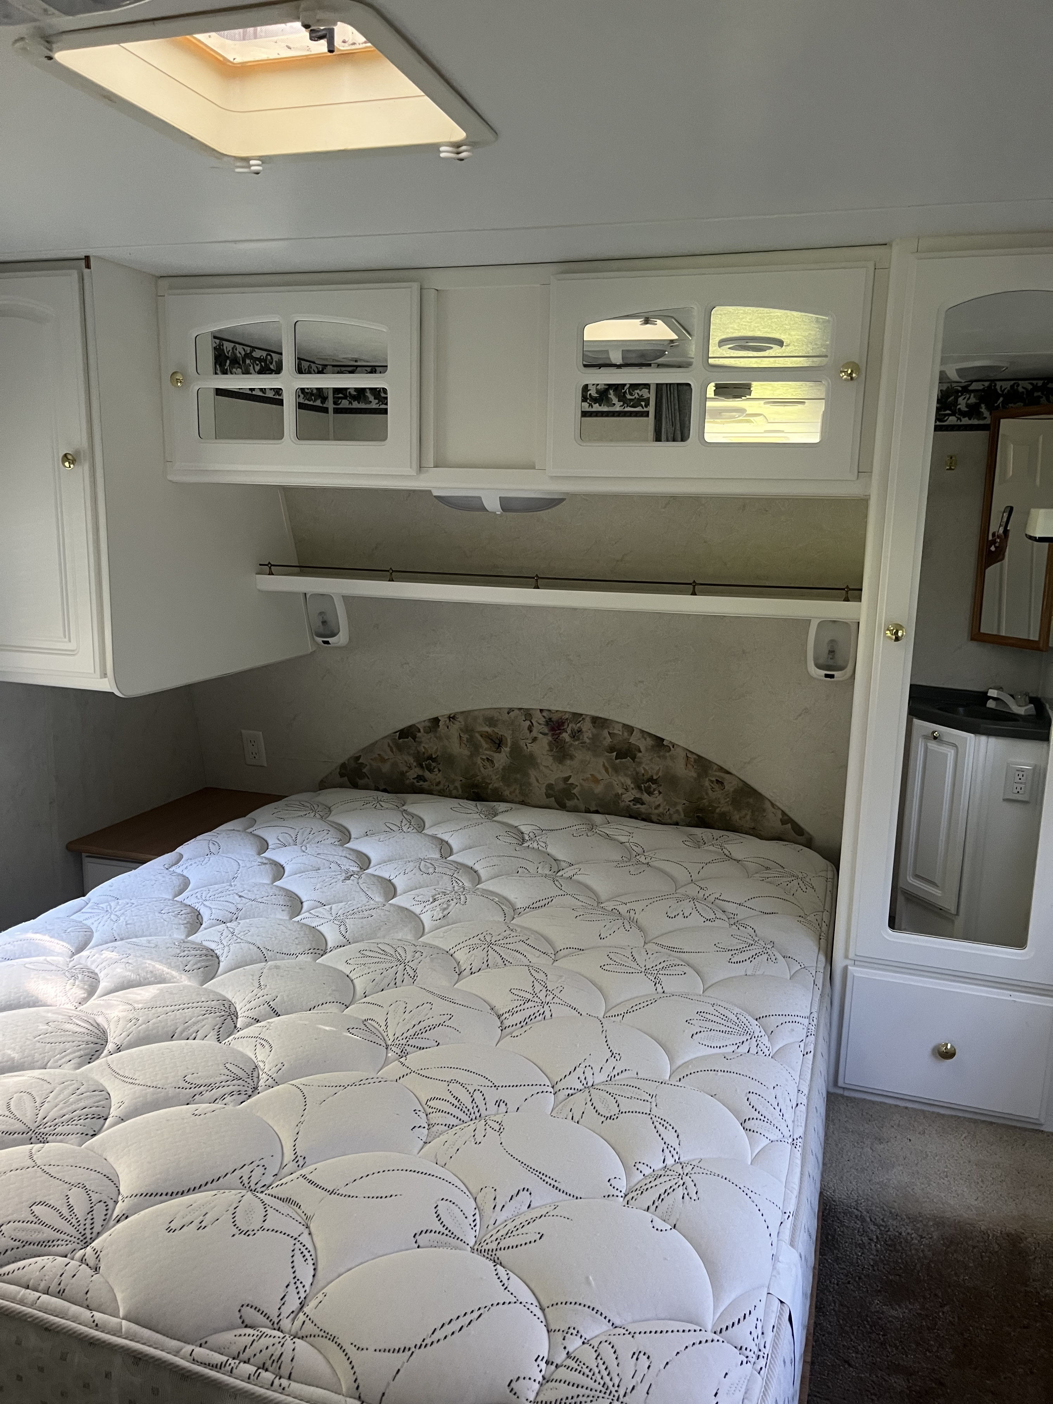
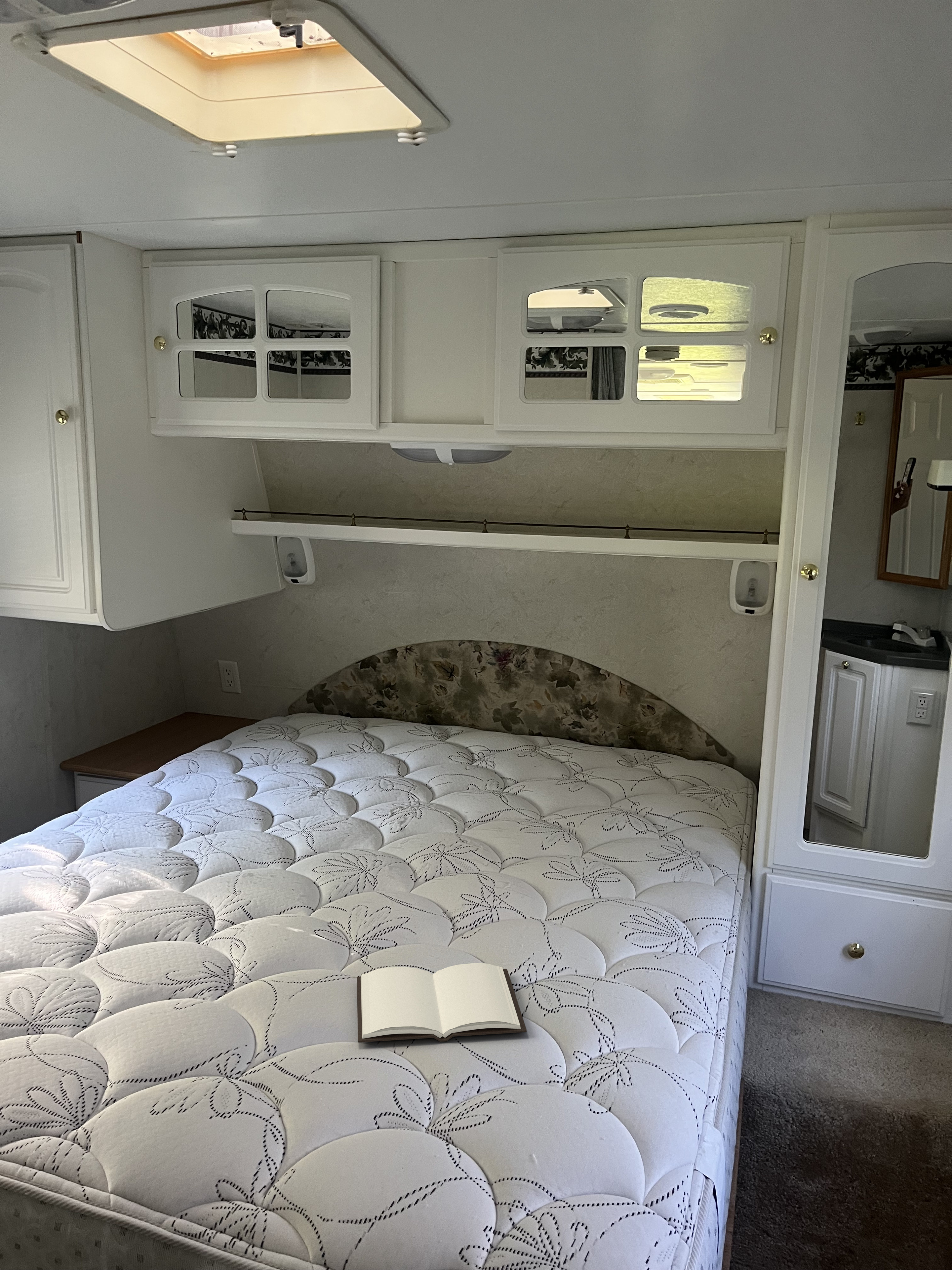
+ book (438, 1000)
